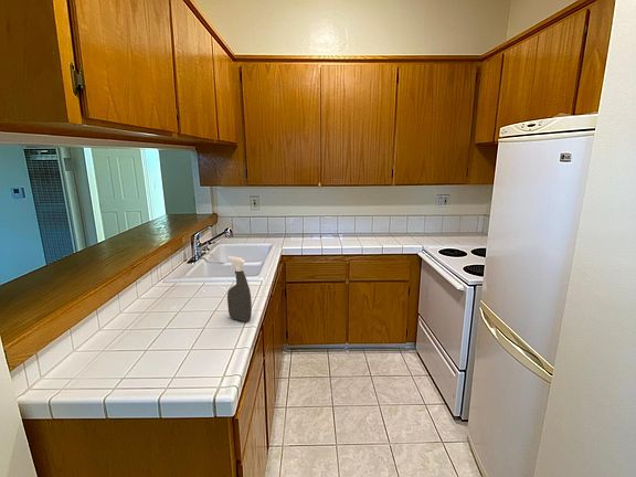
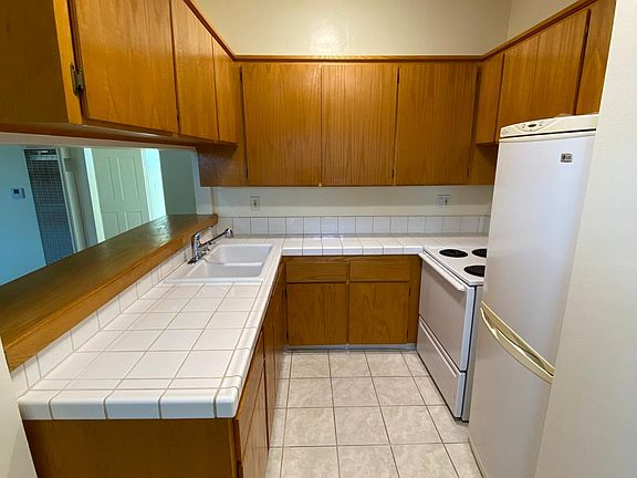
- spray bottle (239, 288)
